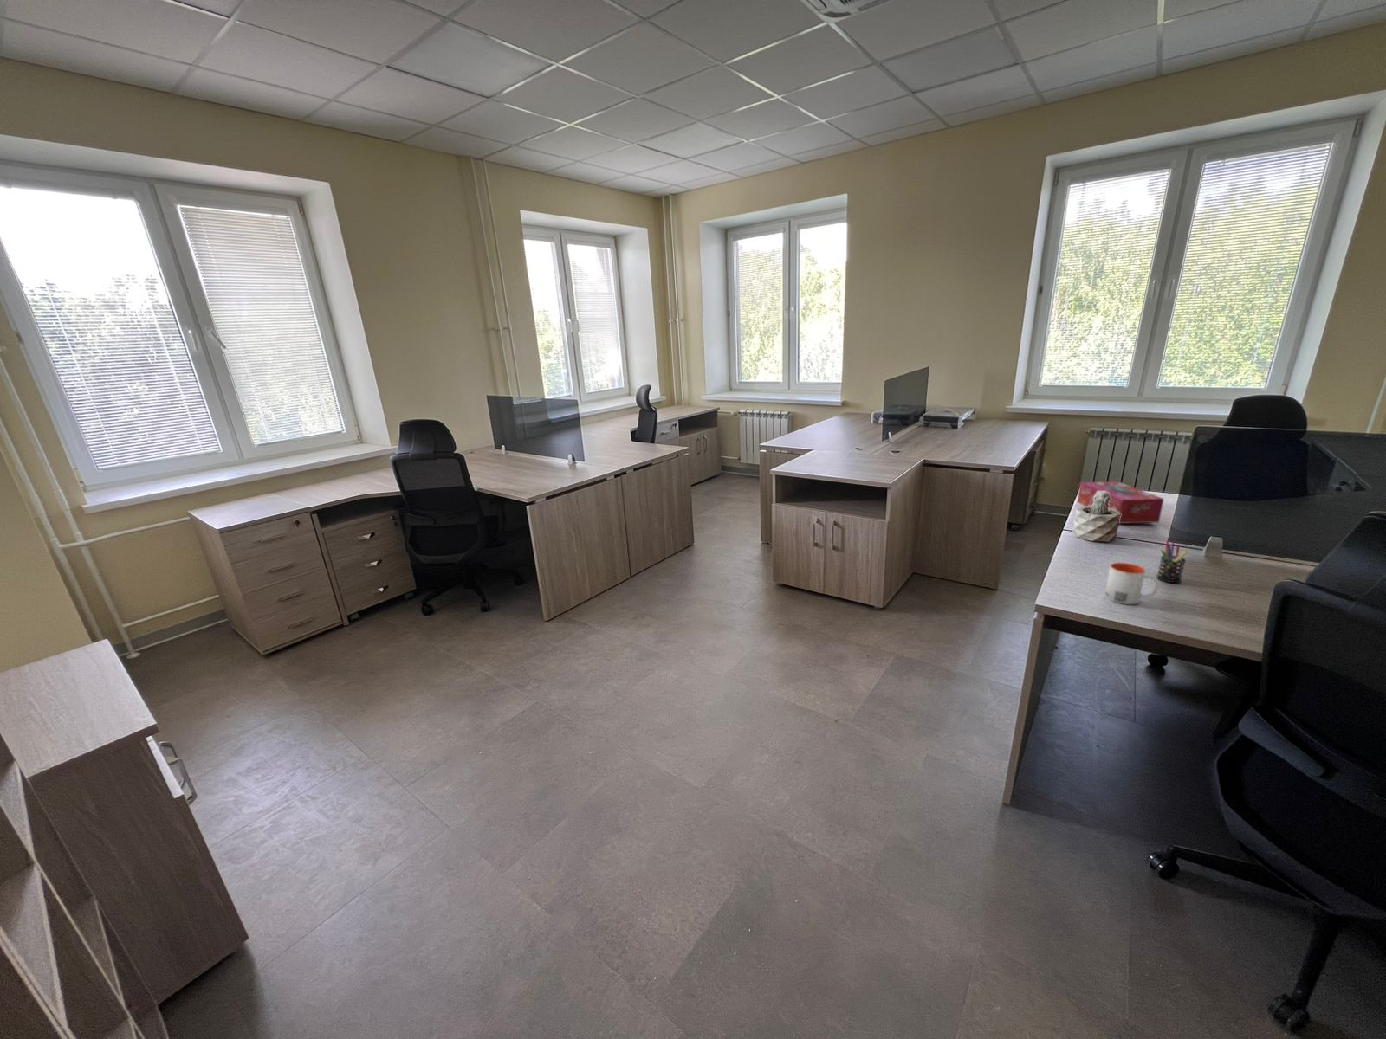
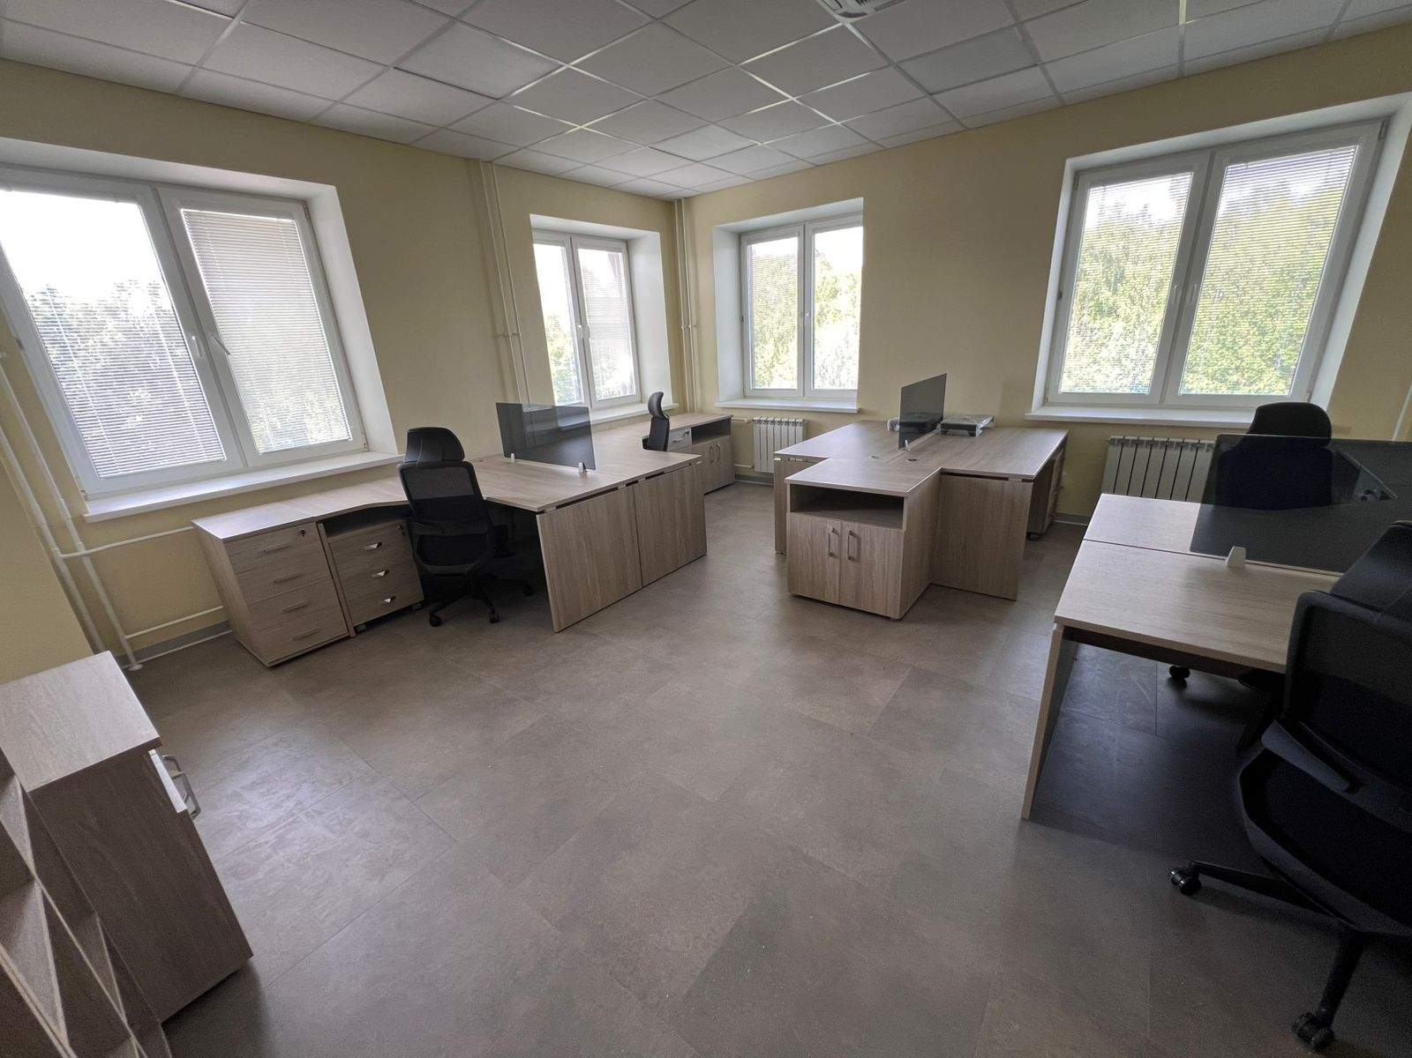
- pen holder (1170, 561)
- tissue box (1116, 501)
- mug (1132, 585)
- succulent plant (1097, 513)
